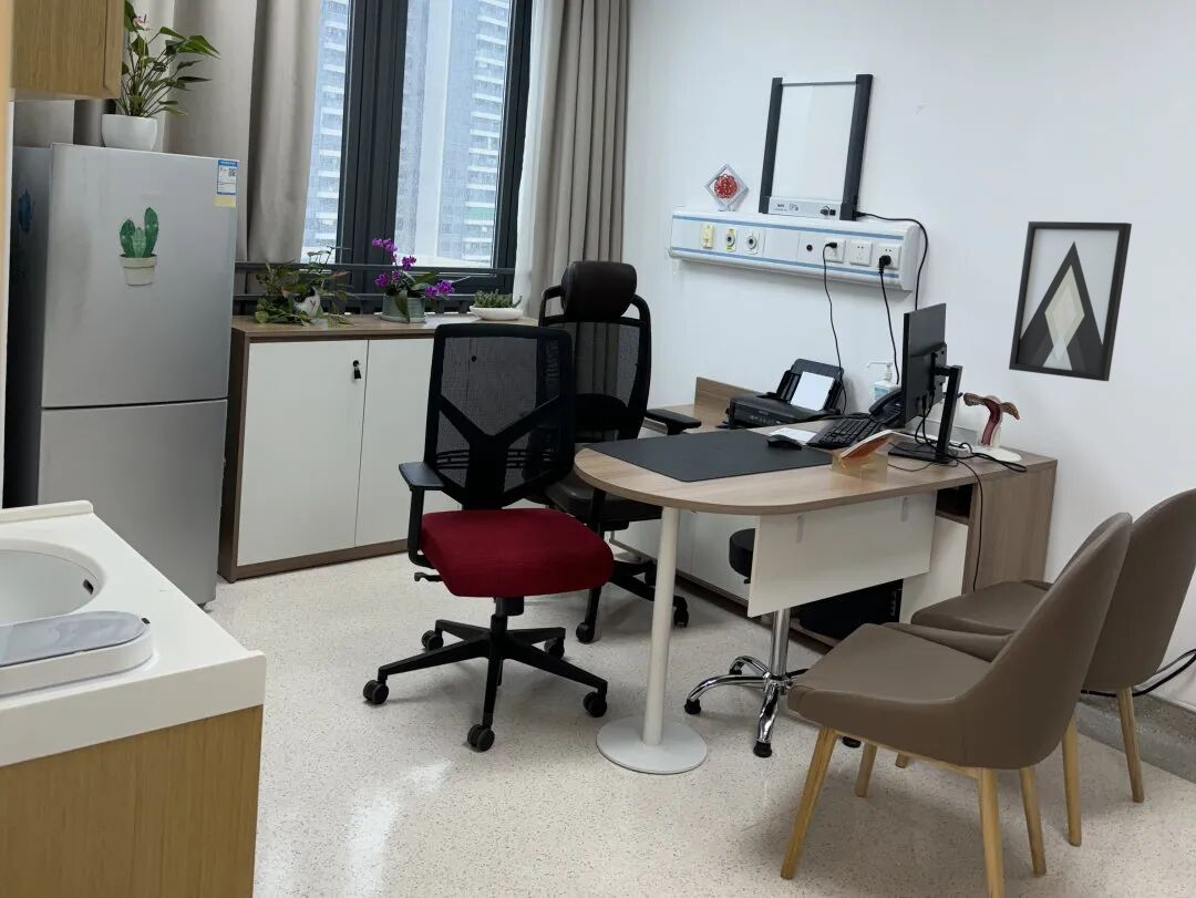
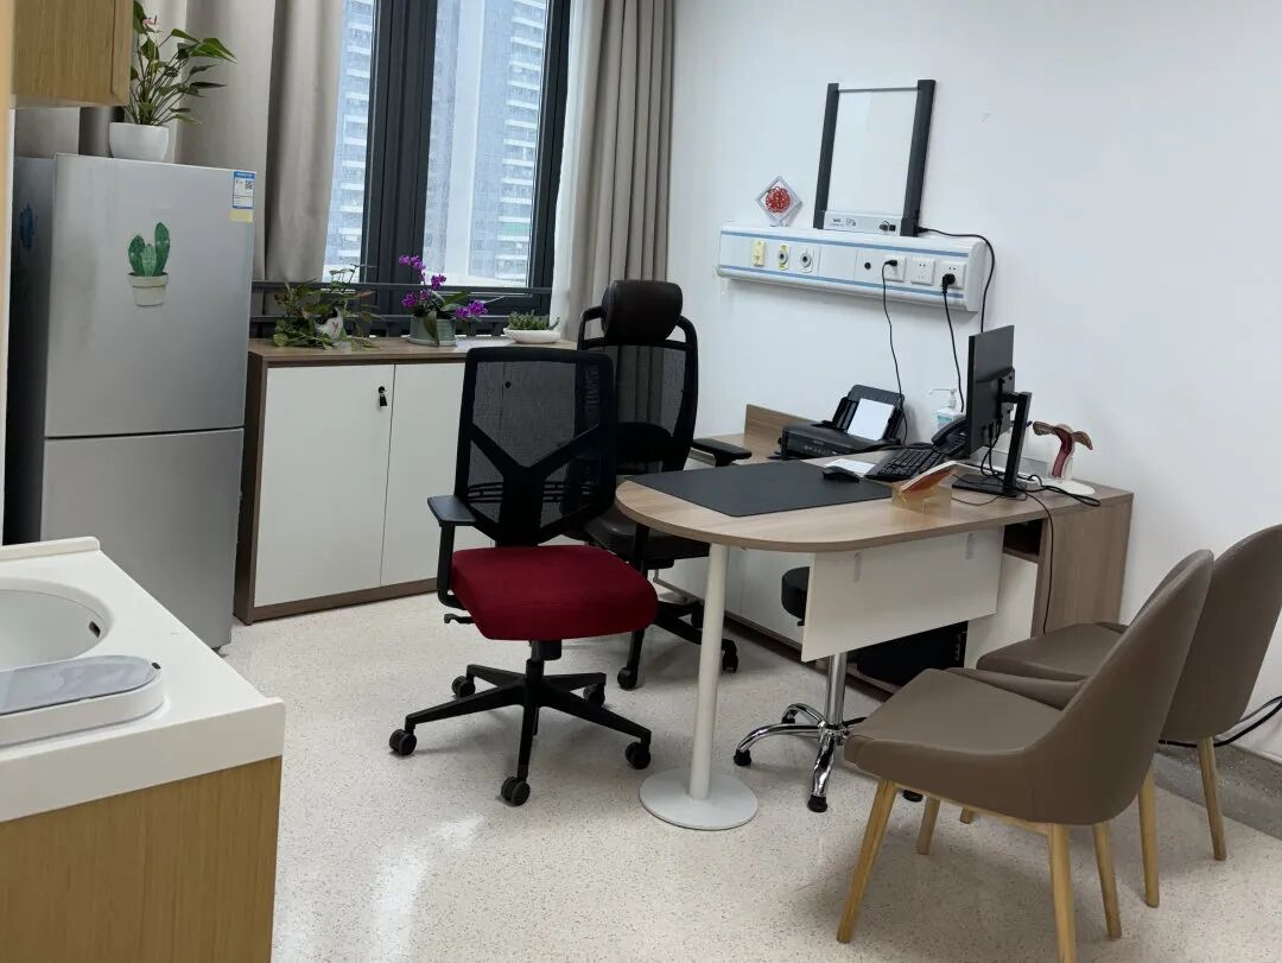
- wall art (1068, 299)
